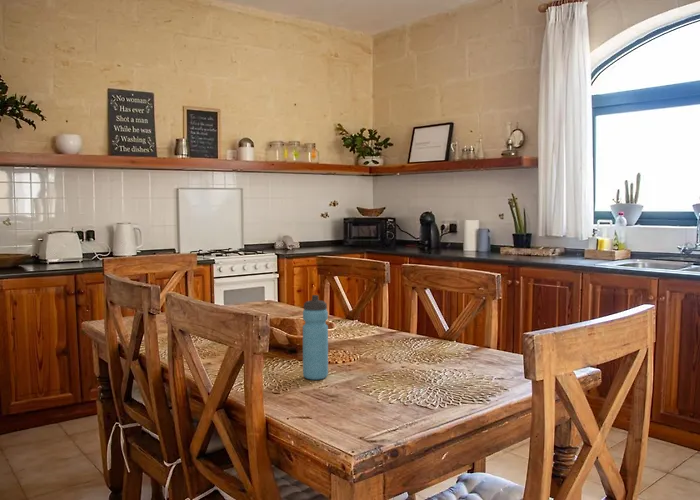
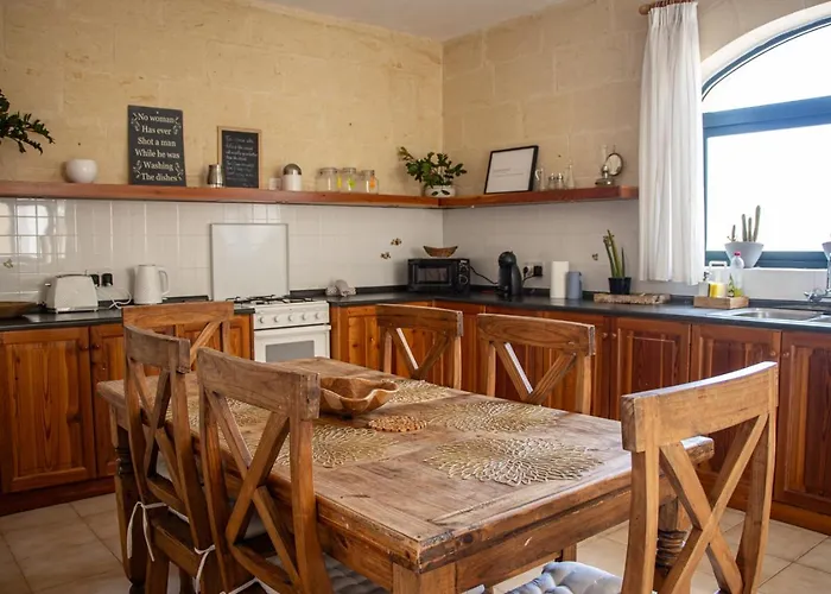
- water bottle (315, 336)
